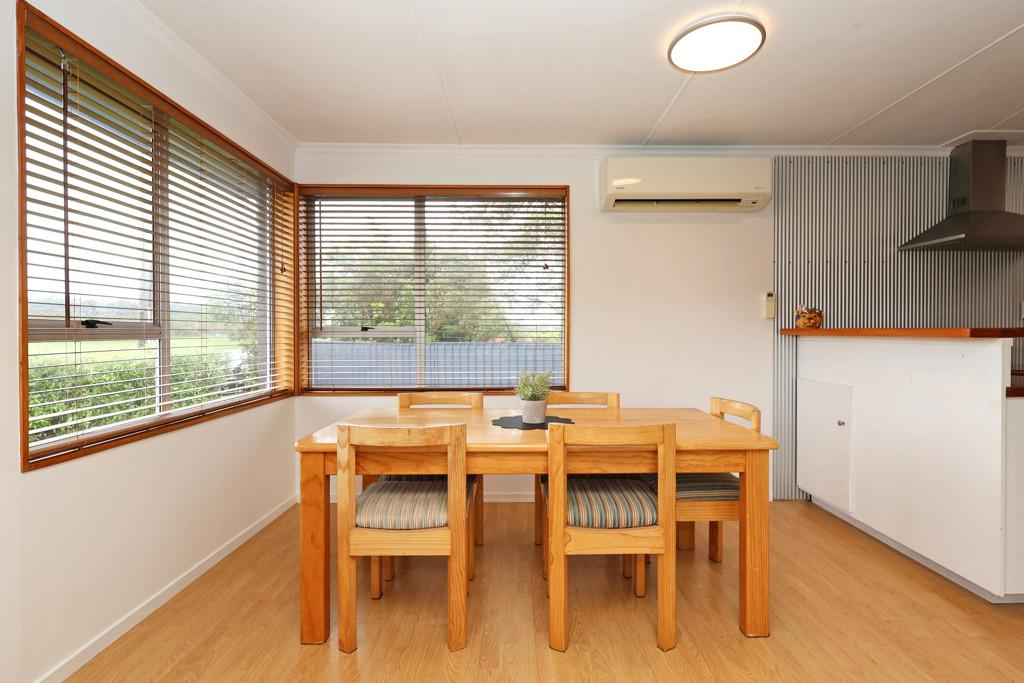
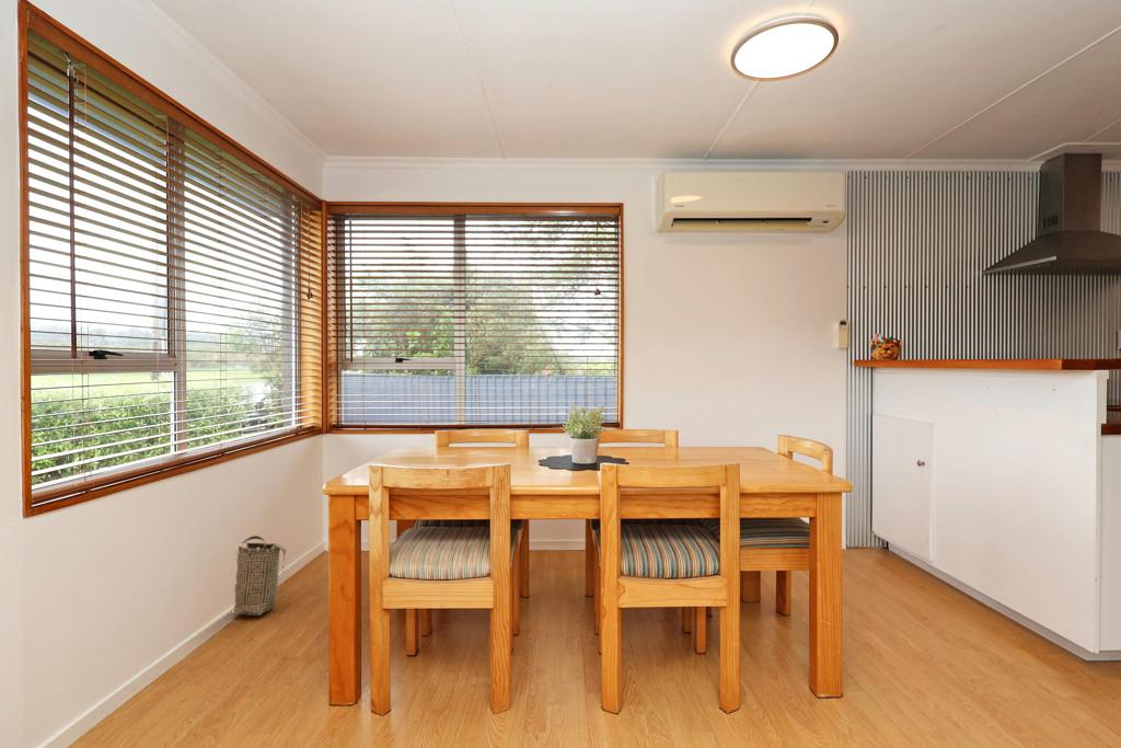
+ basket (258, 575)
